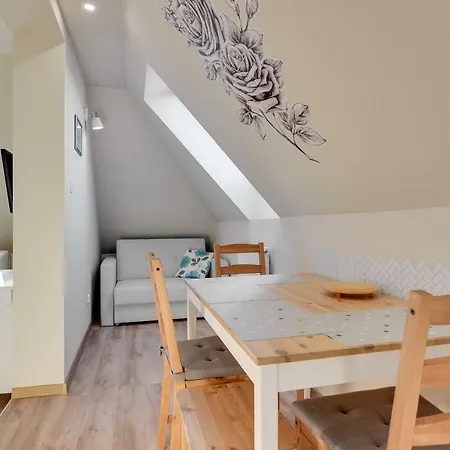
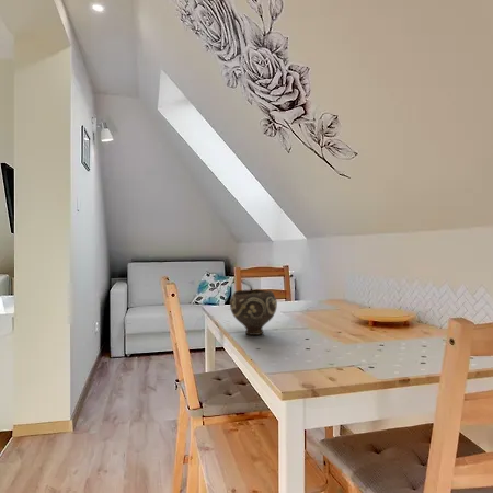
+ bowl (253, 311)
